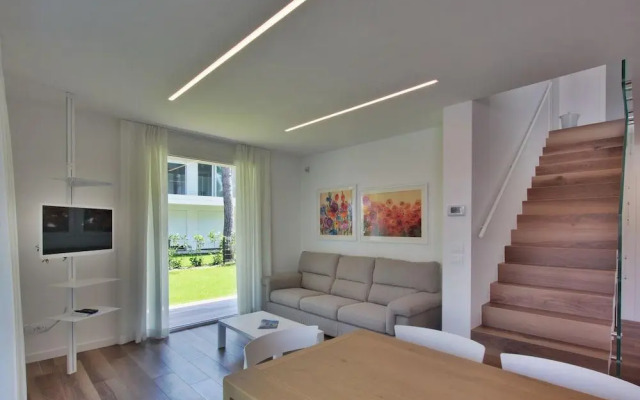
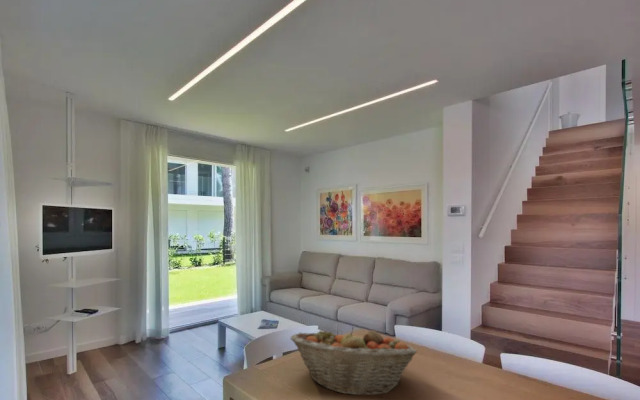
+ fruit basket (351, 352)
